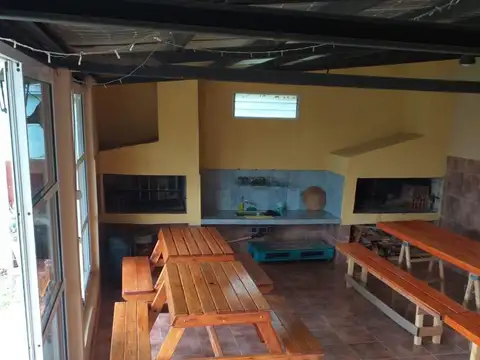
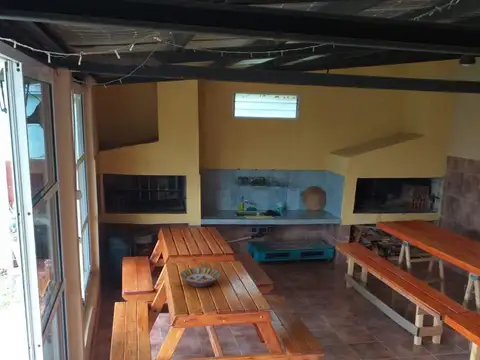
+ serving bowl (200, 278)
